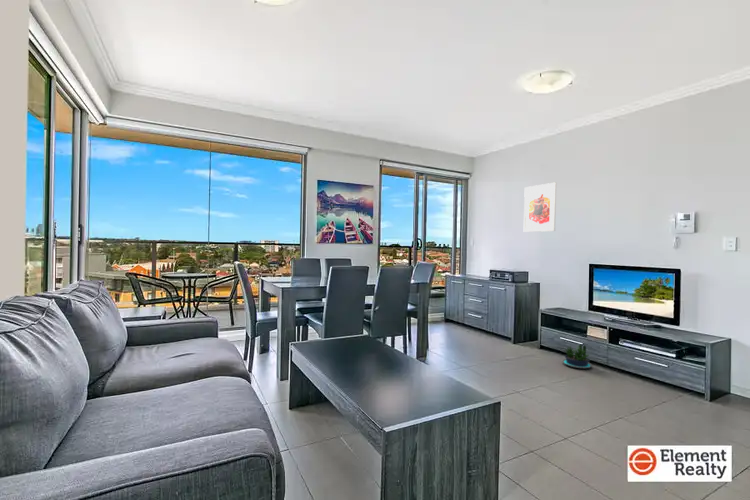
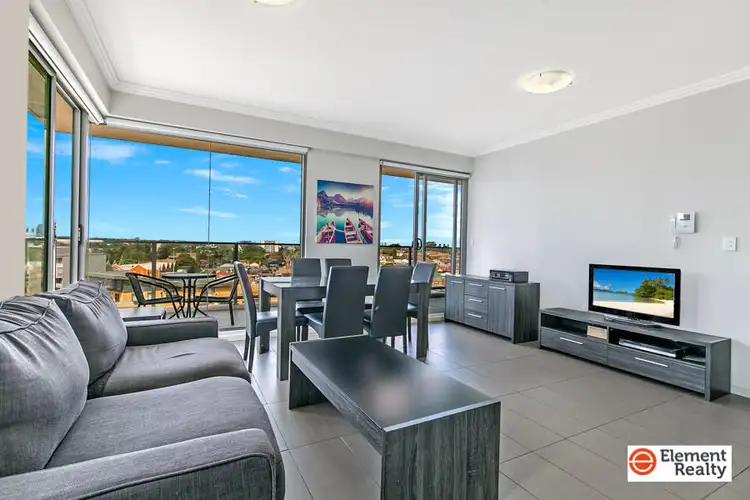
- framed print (539, 208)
- potted plant (578, 355)
